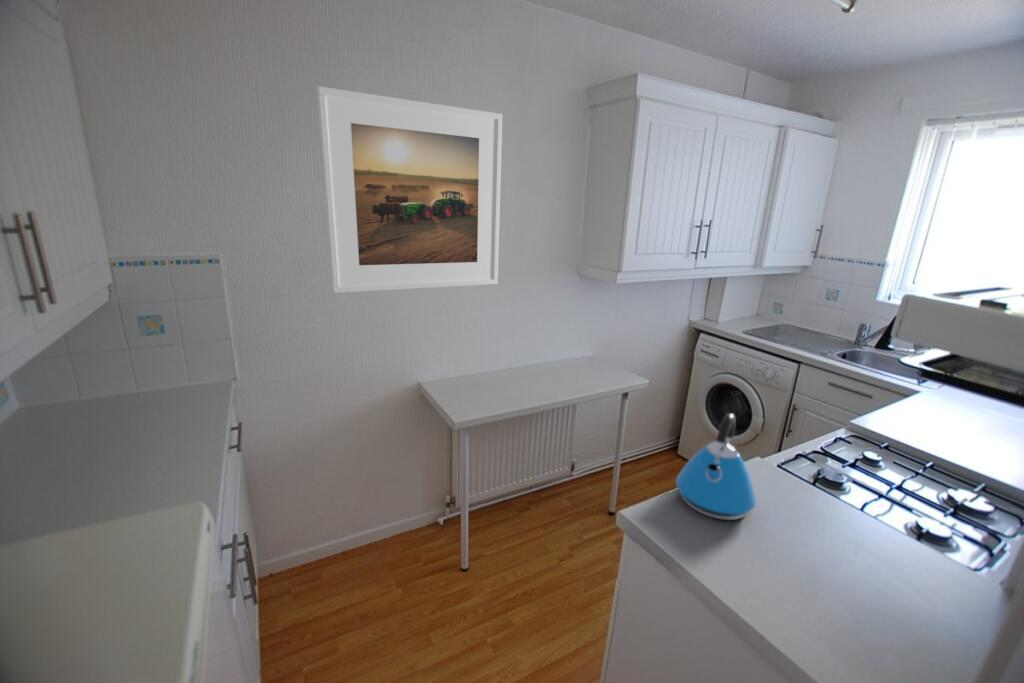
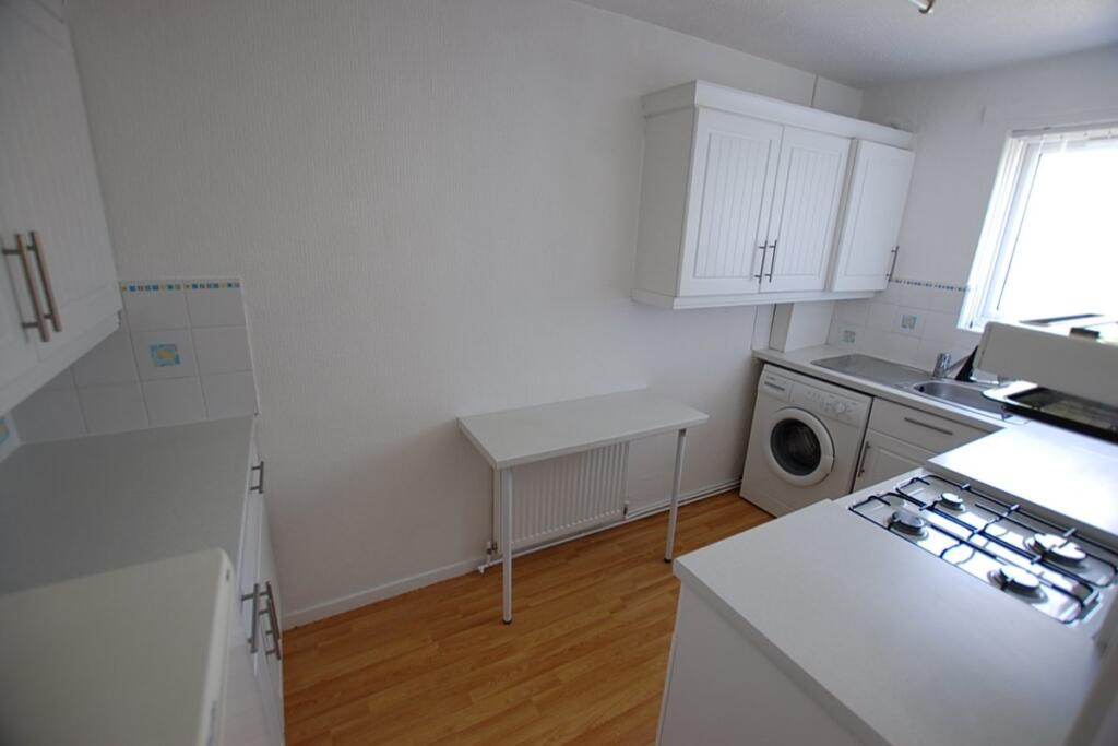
- kettle (721, 457)
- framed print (420, 200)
